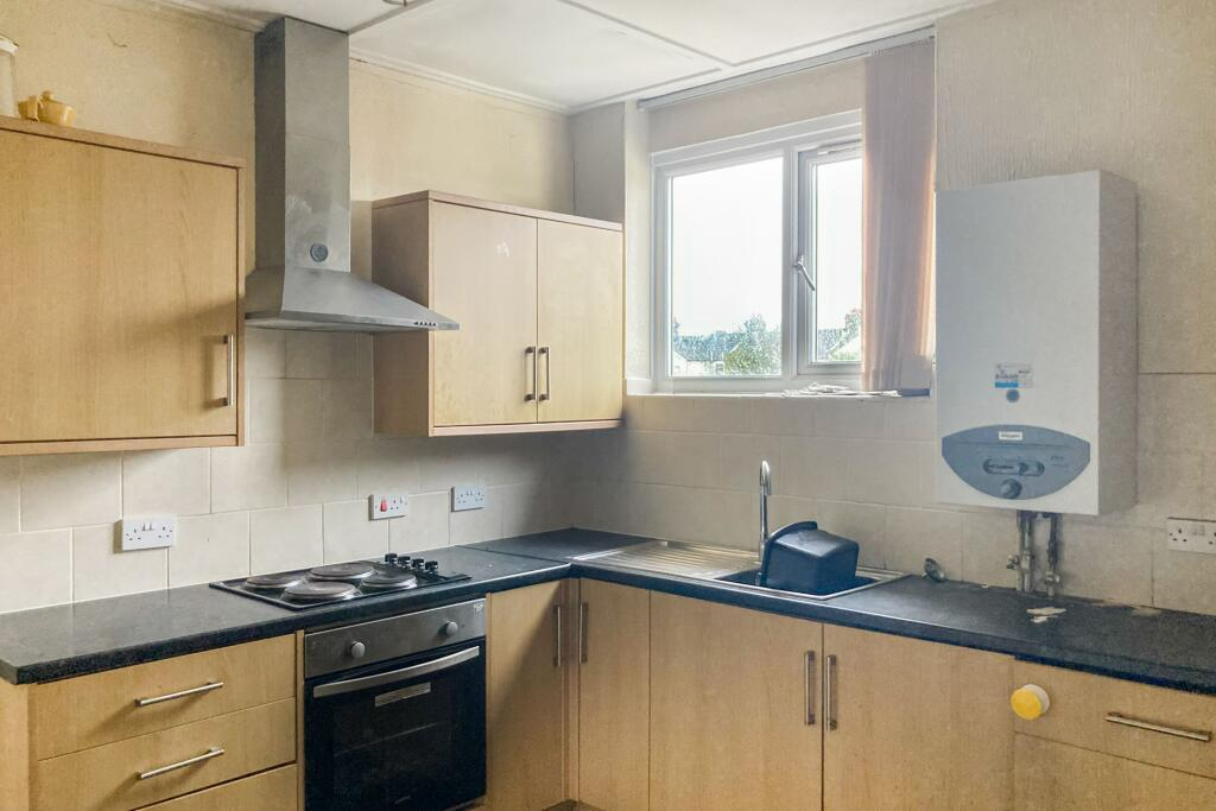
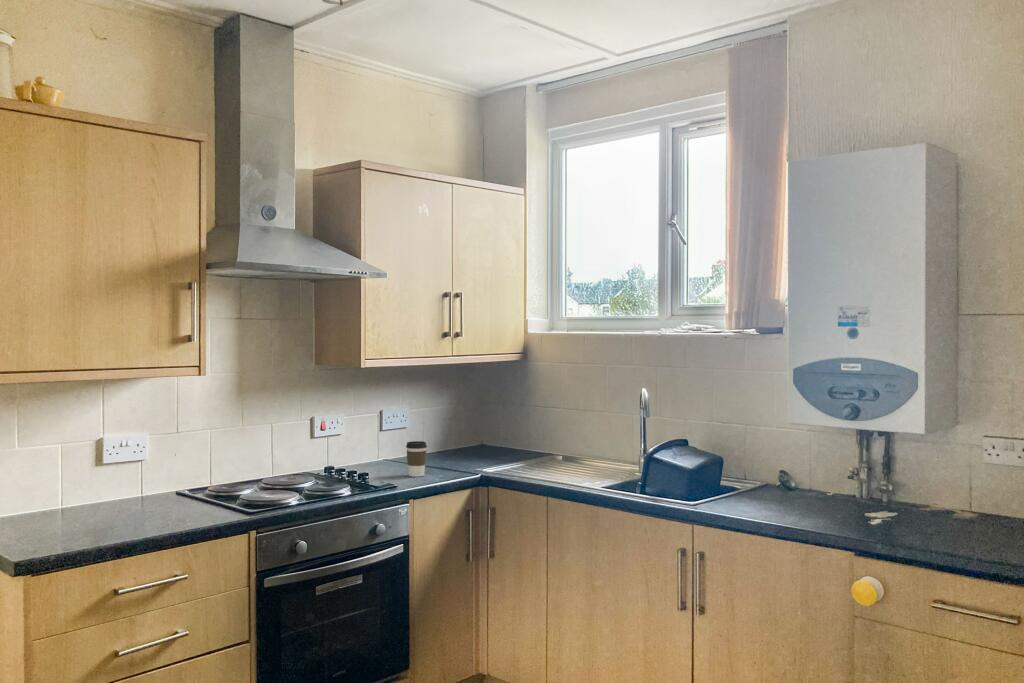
+ coffee cup (416, 458)
